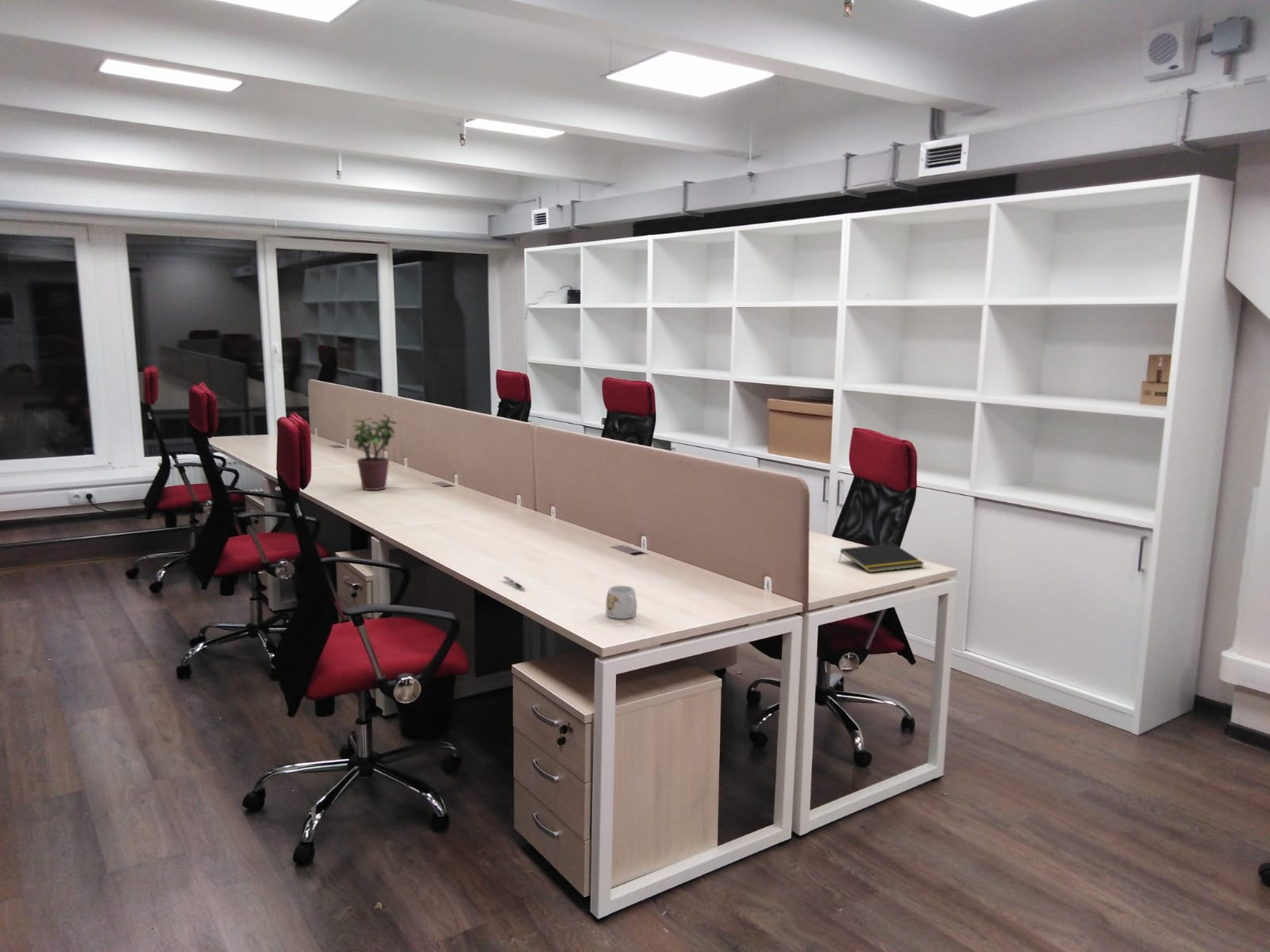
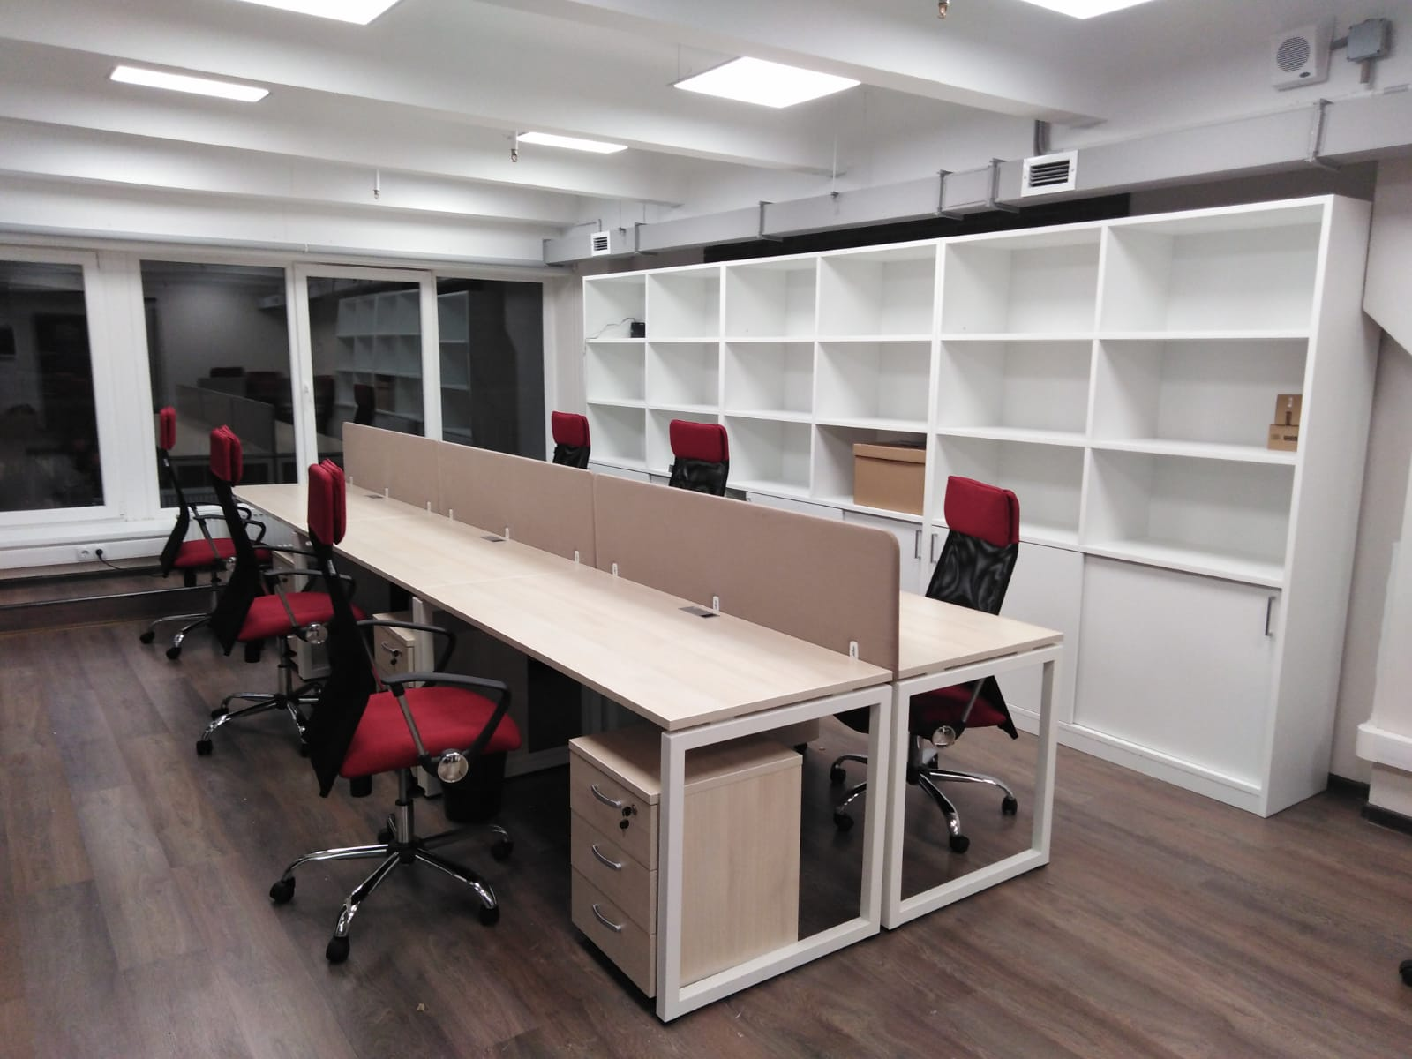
- mug (624, 603)
- notepad (882, 557)
- pen (514, 582)
- potted plant (375, 452)
